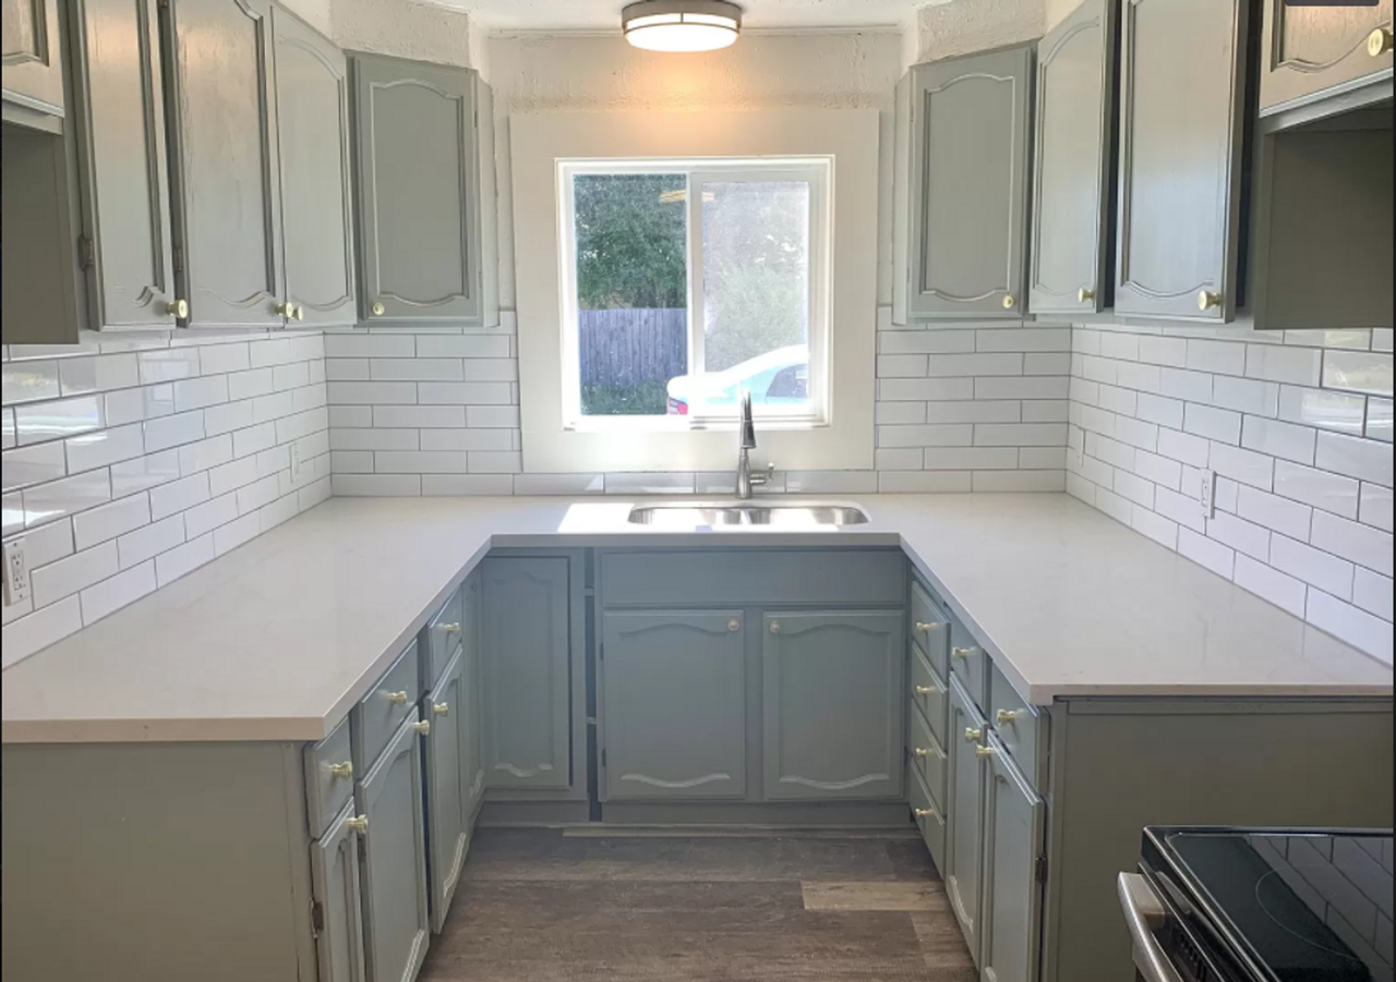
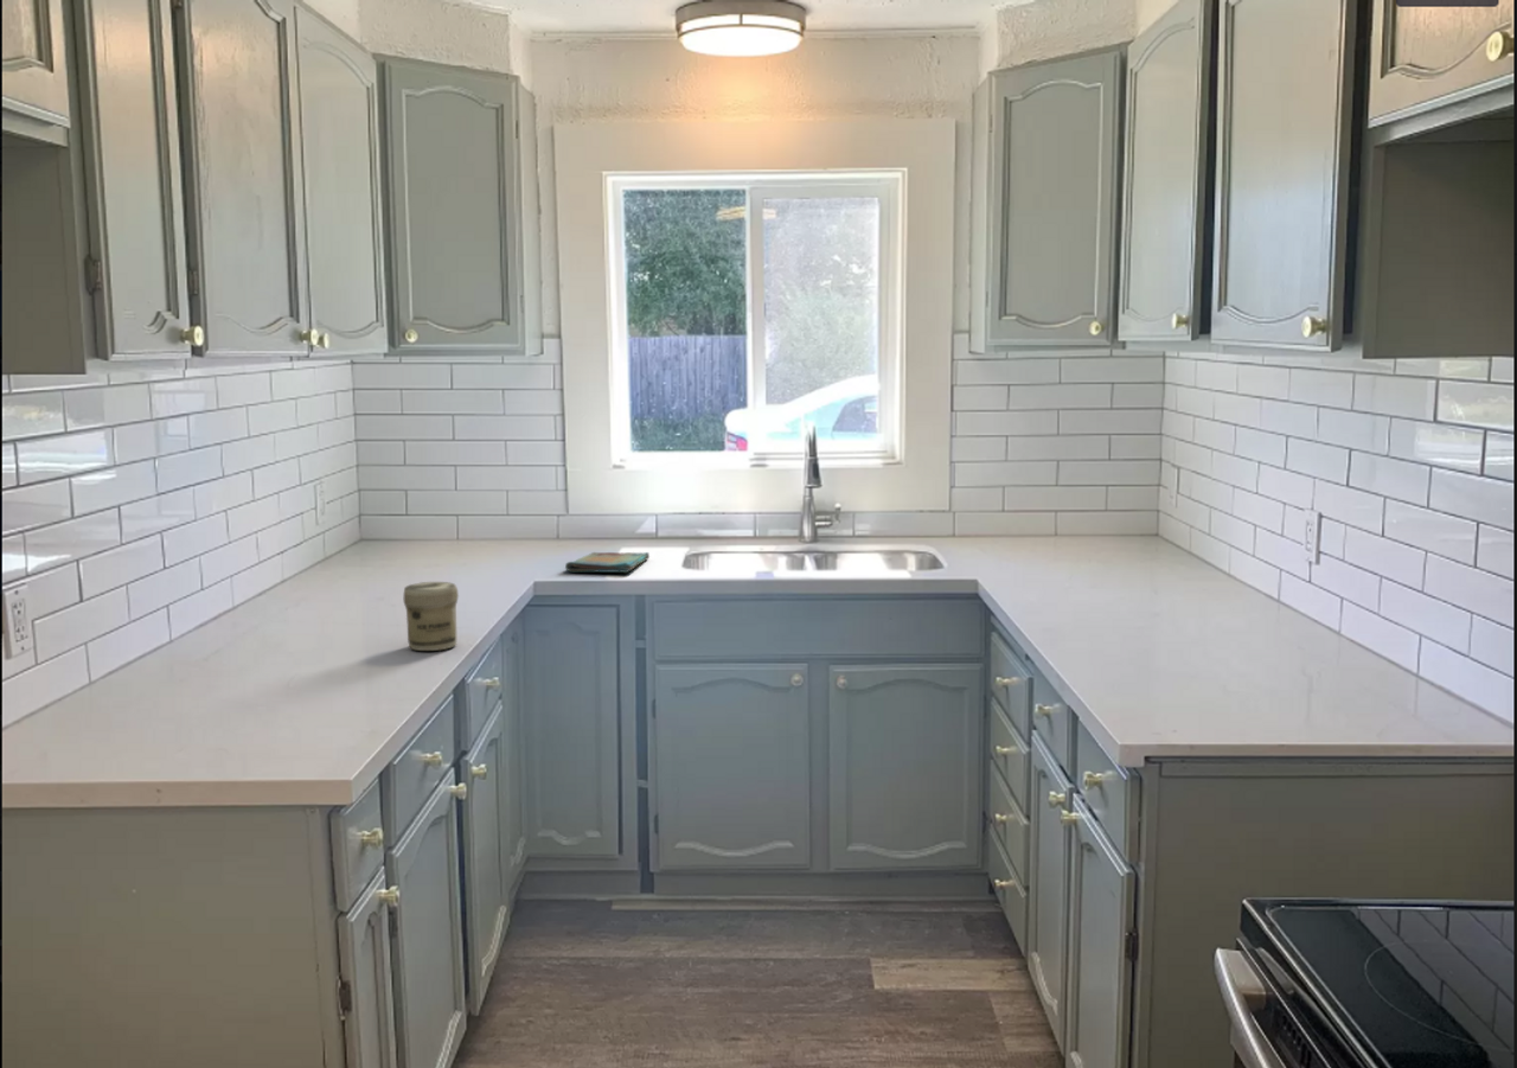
+ dish towel (608, 561)
+ jar (431, 615)
